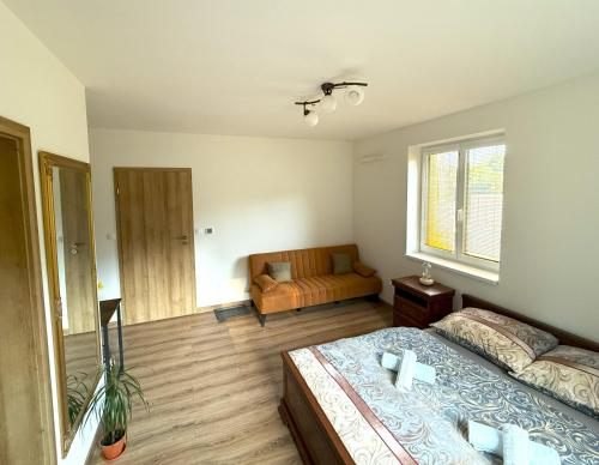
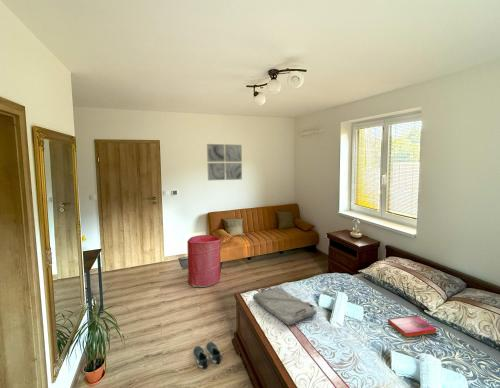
+ shoe (208, 352)
+ serving tray (285, 301)
+ laundry hamper (204, 258)
+ wall art (224, 161)
+ hardback book (411, 325)
